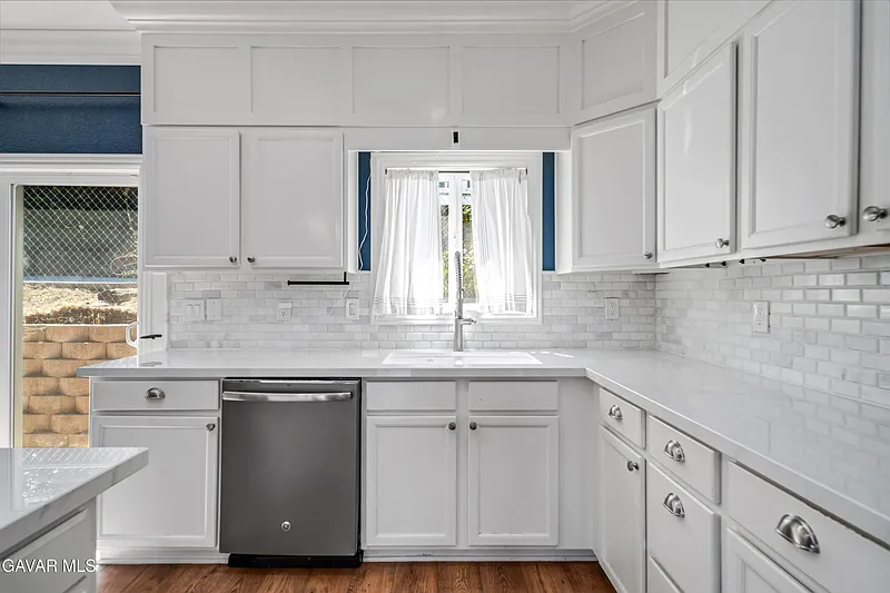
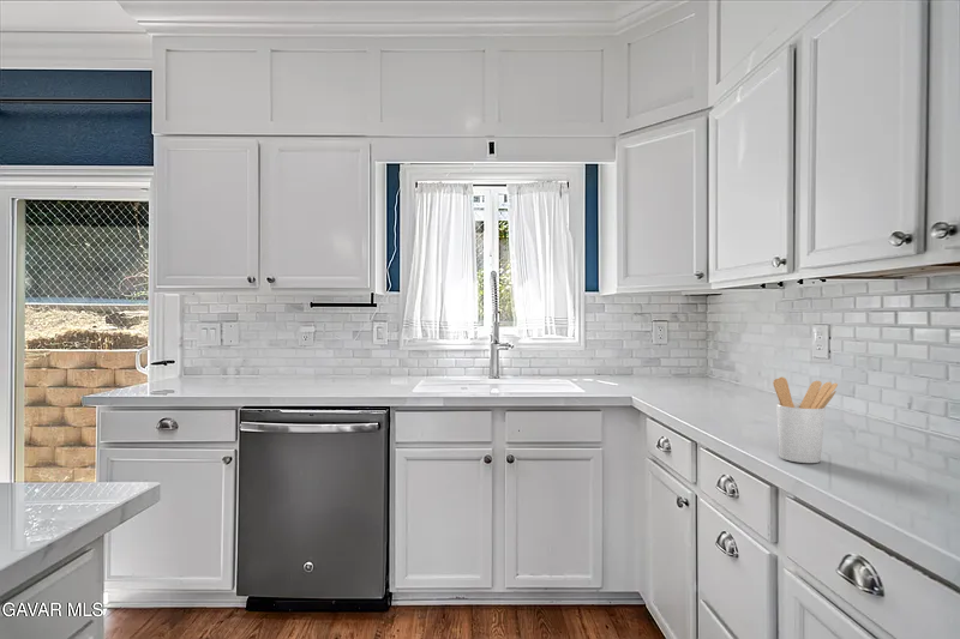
+ utensil holder (806, 417)
